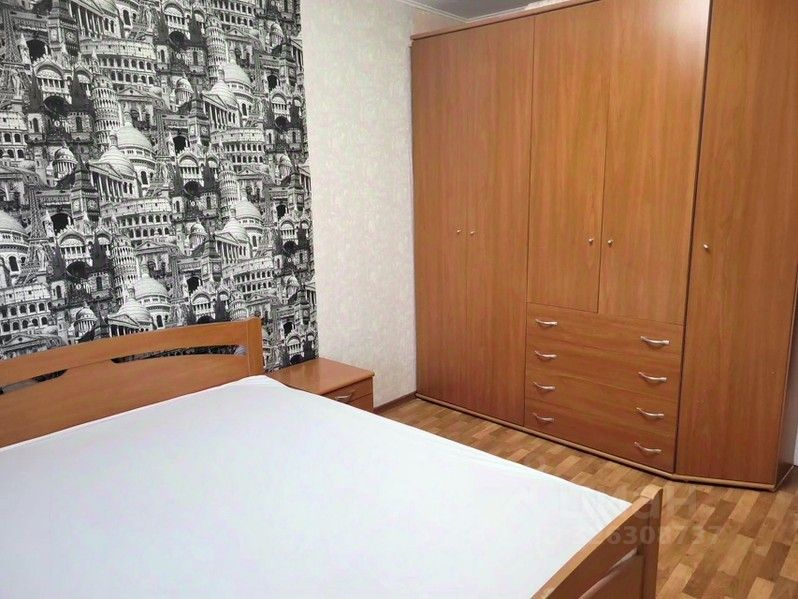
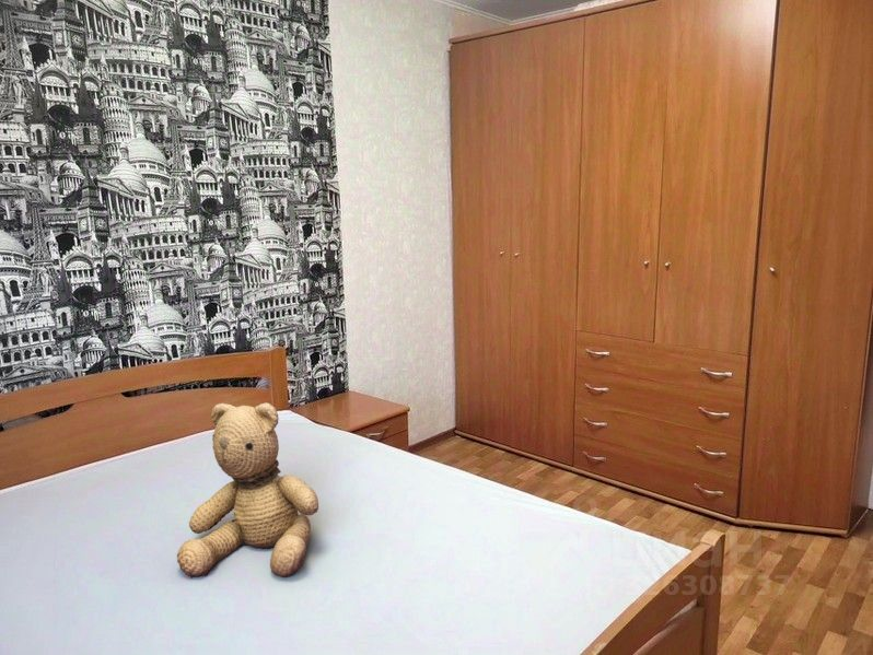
+ teddy bear (248, 481)
